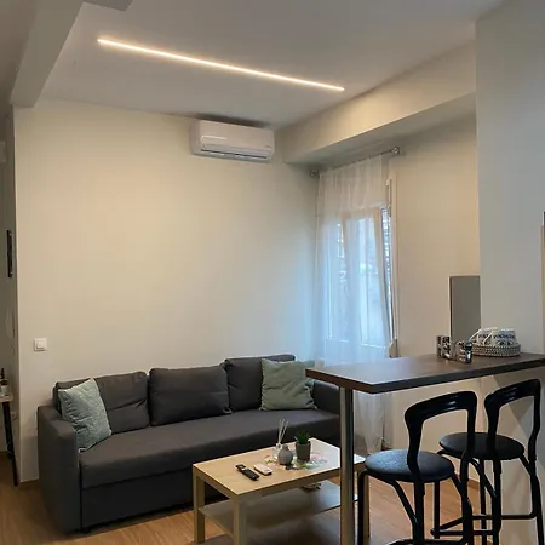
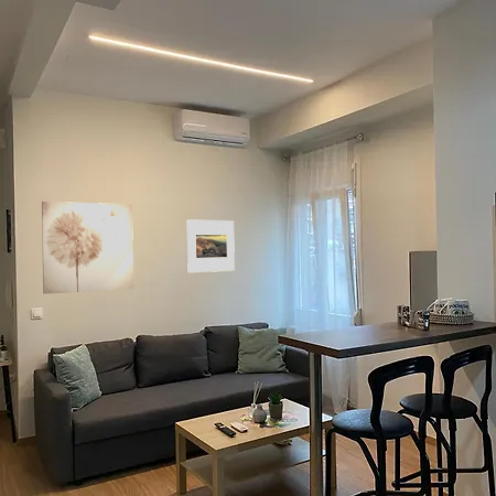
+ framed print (211, 246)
+ wall art (89, 247)
